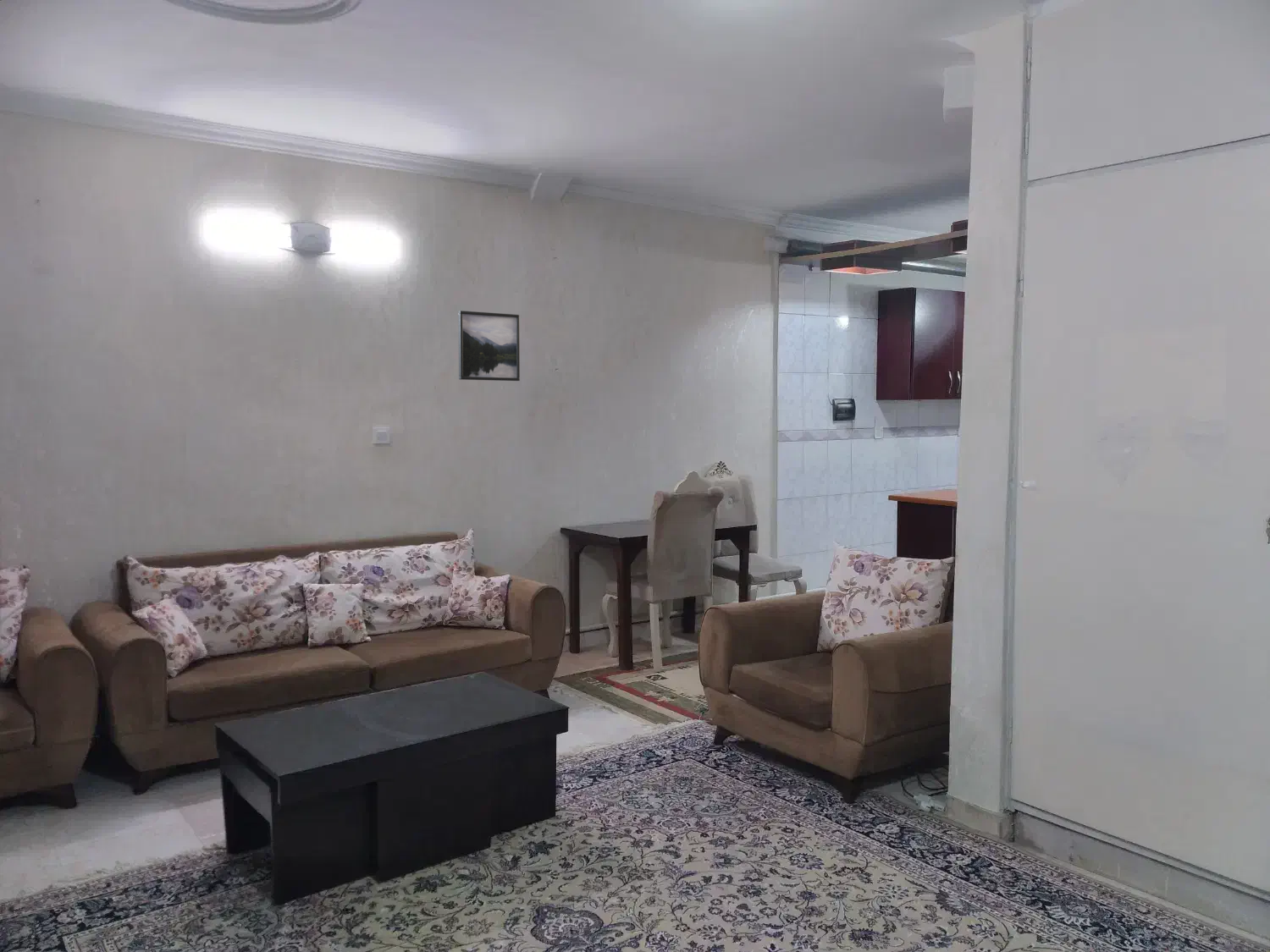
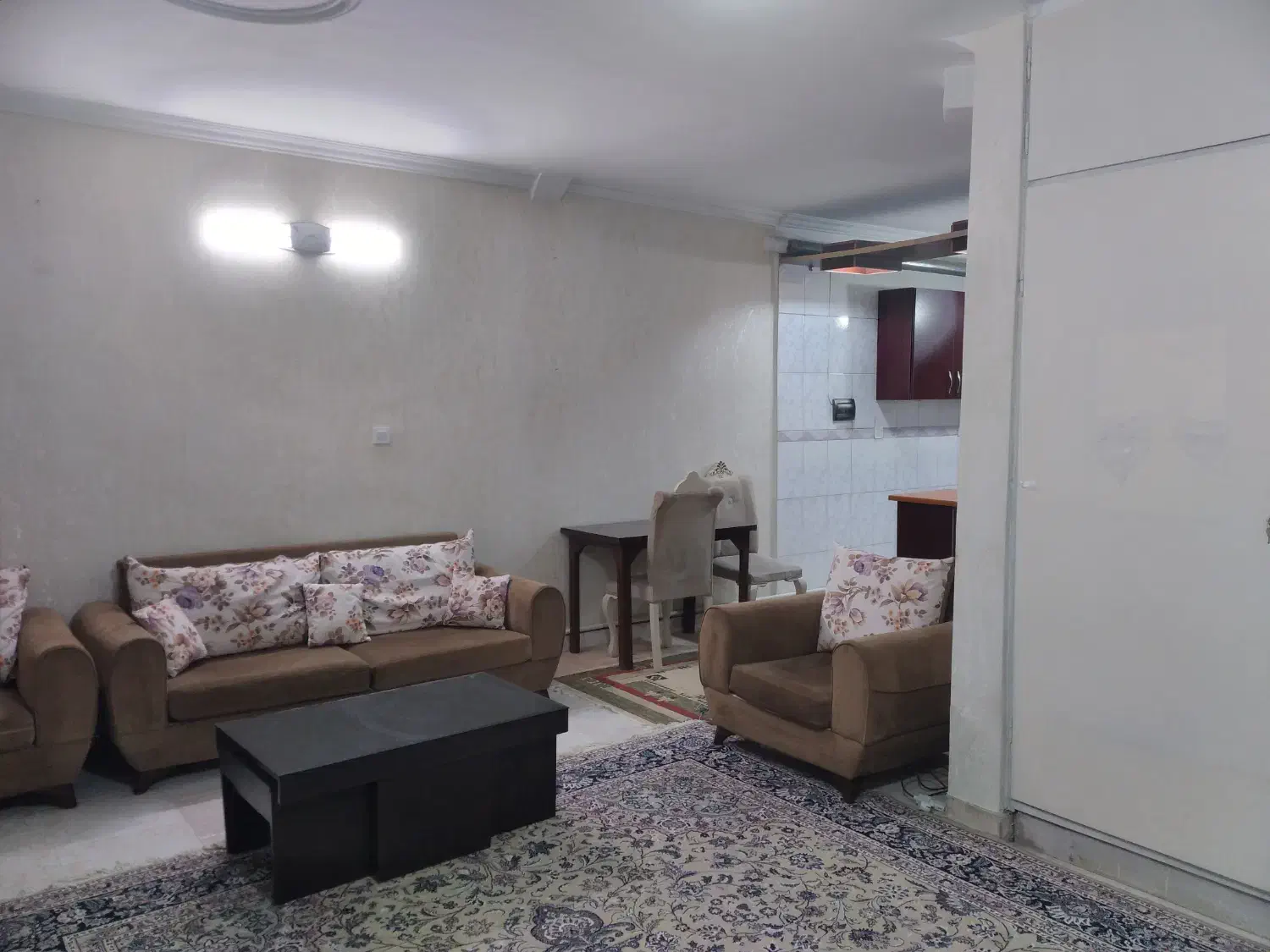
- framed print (489, 346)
